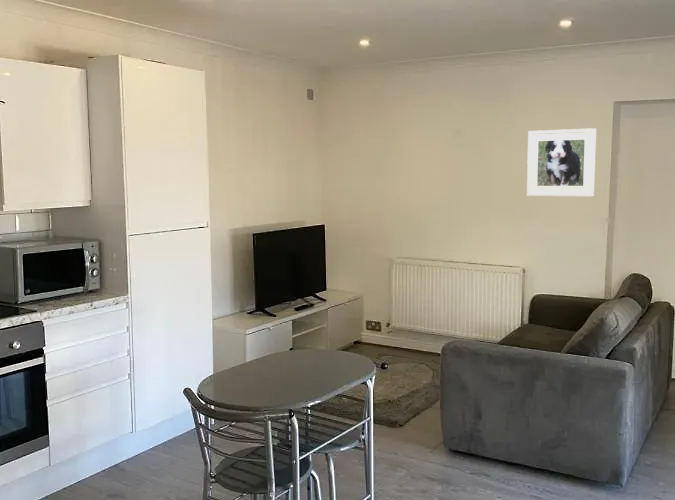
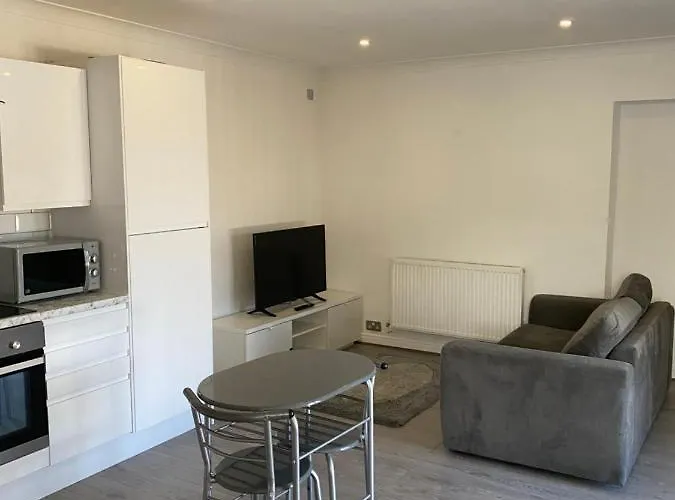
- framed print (560, 163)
